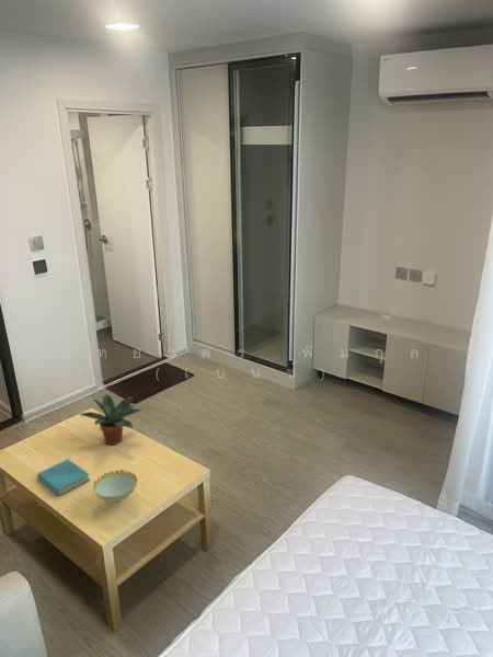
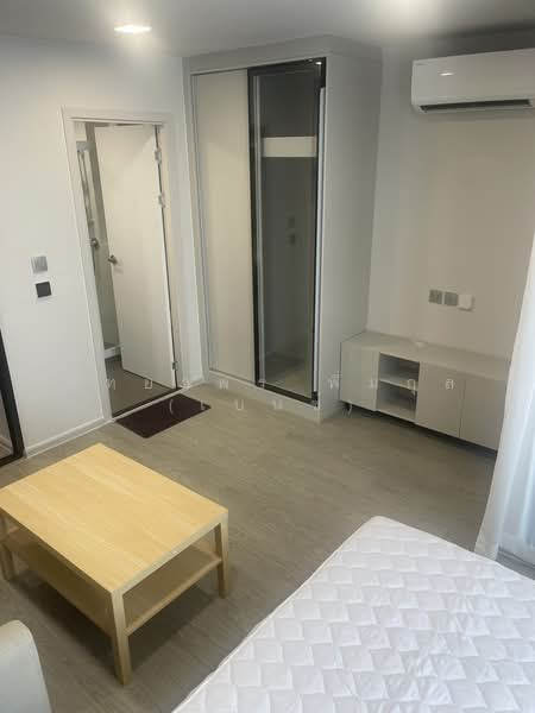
- decorative bowl (116, 492)
- potted plant (112, 418)
- book (64, 476)
